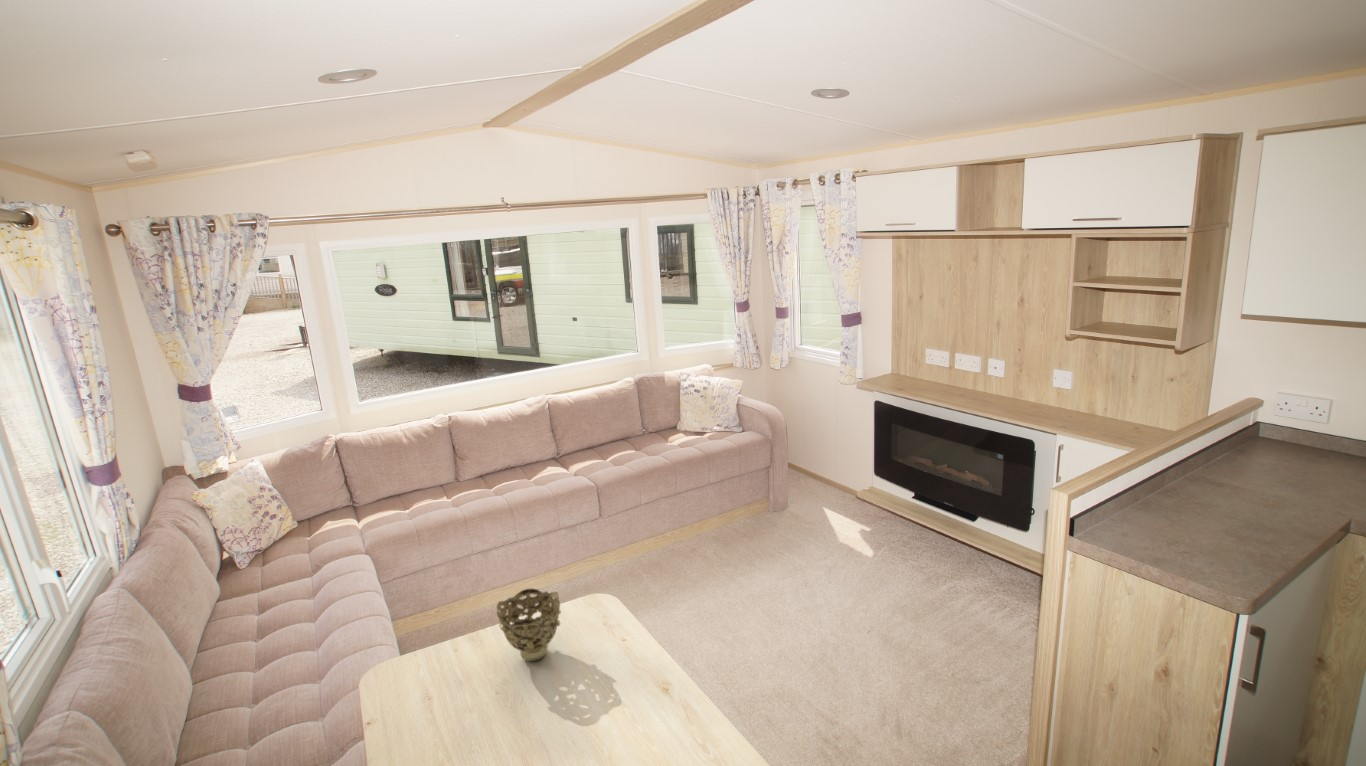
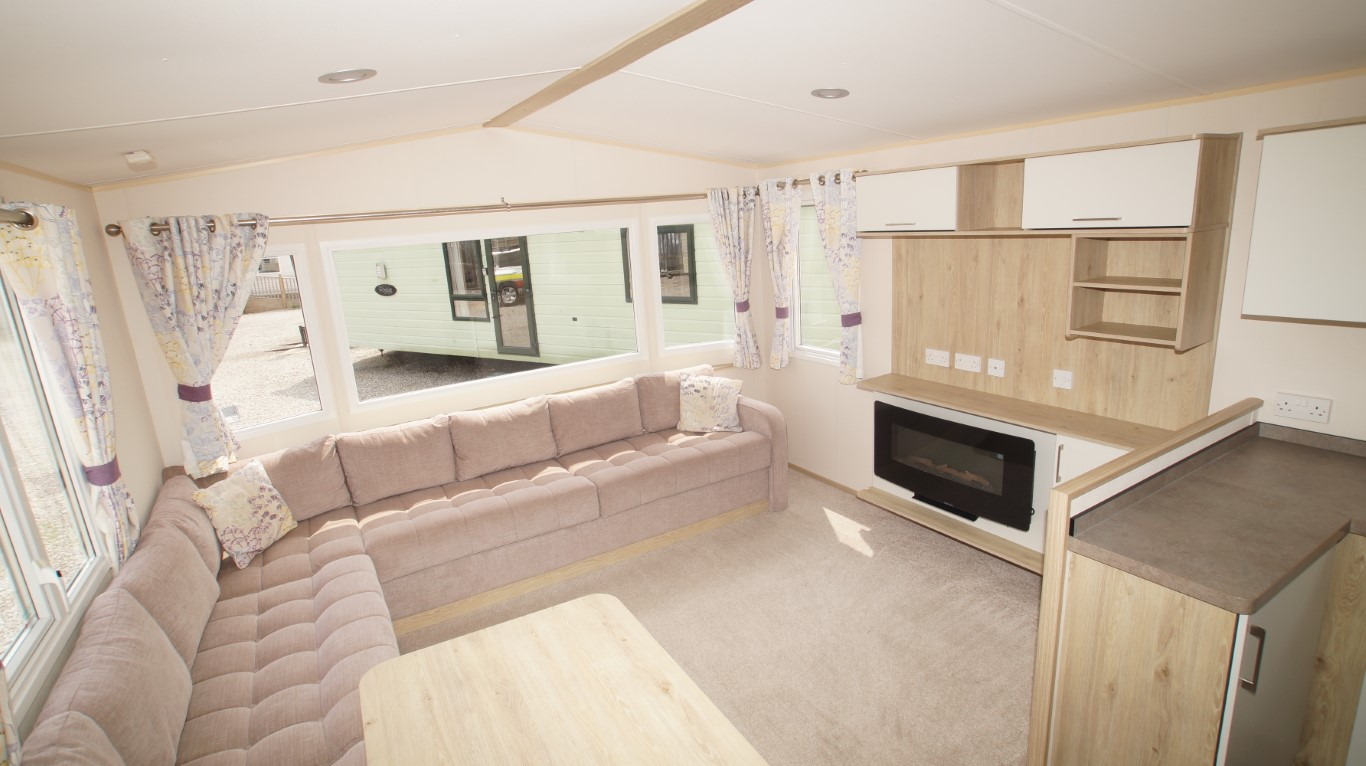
- decorative bowl (531, 629)
